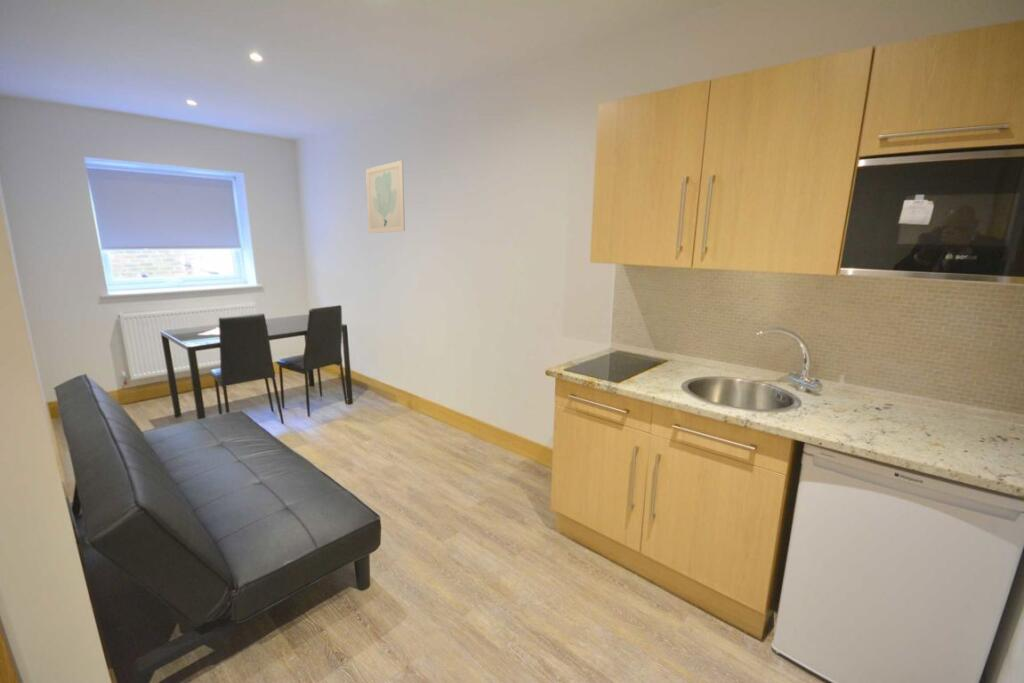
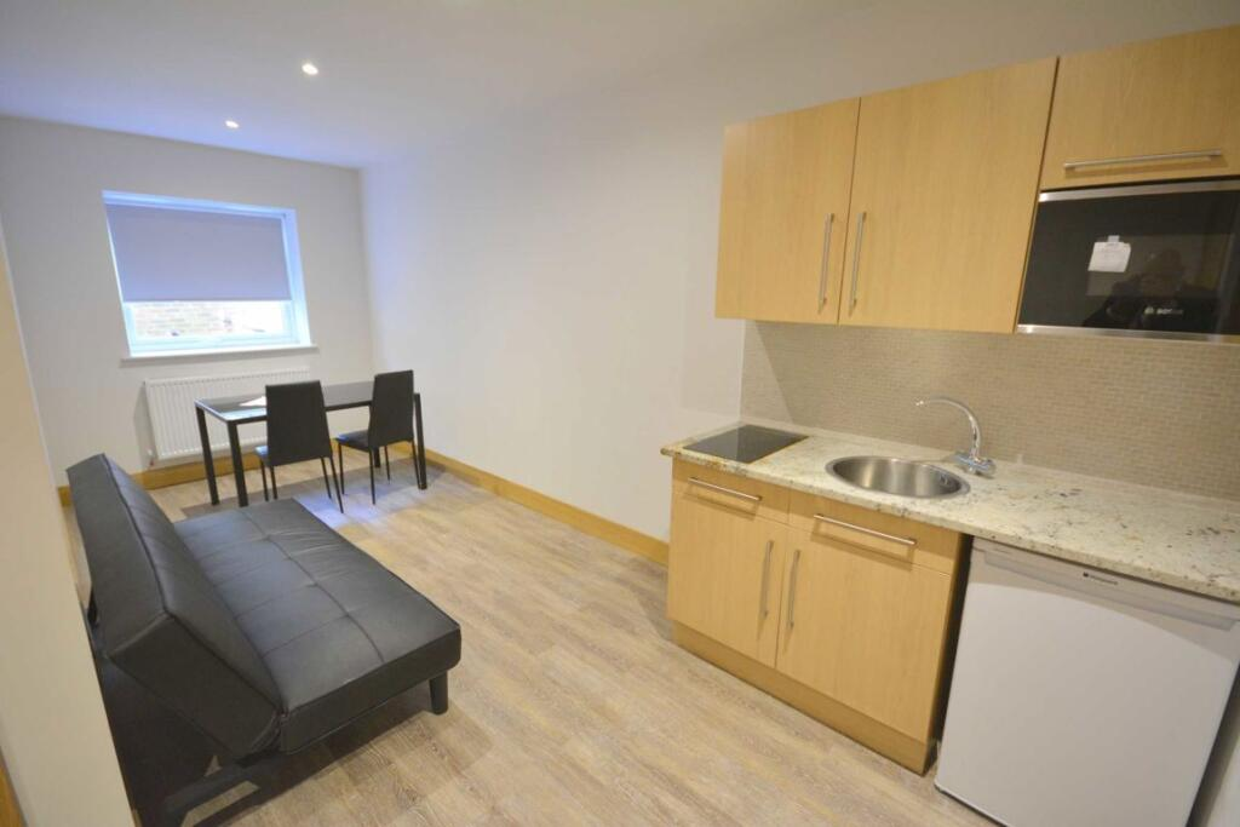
- wall art (384, 199)
